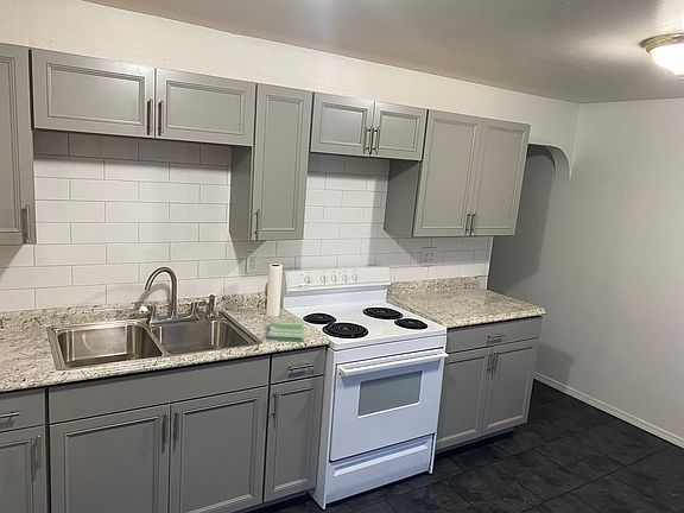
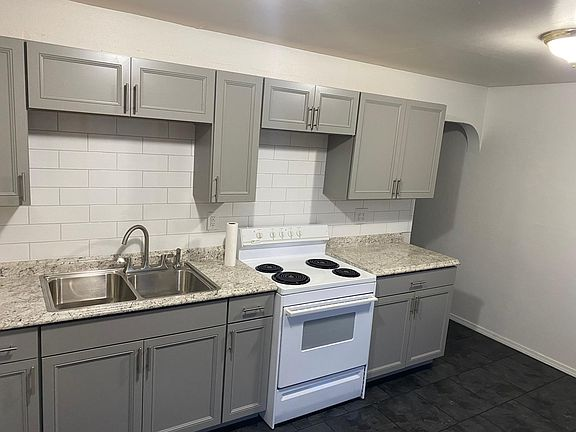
- dish towel (285, 330)
